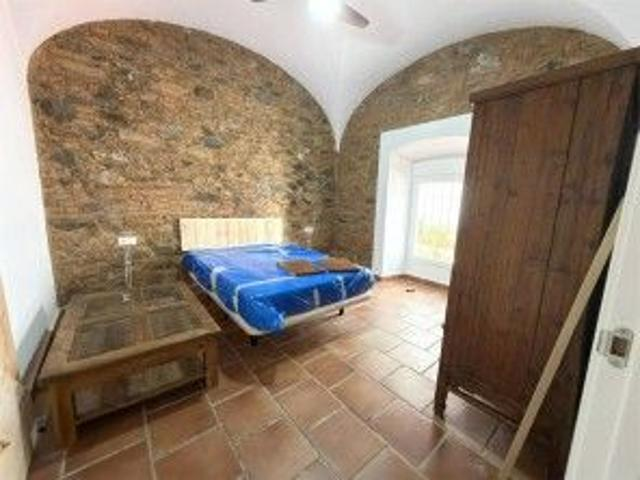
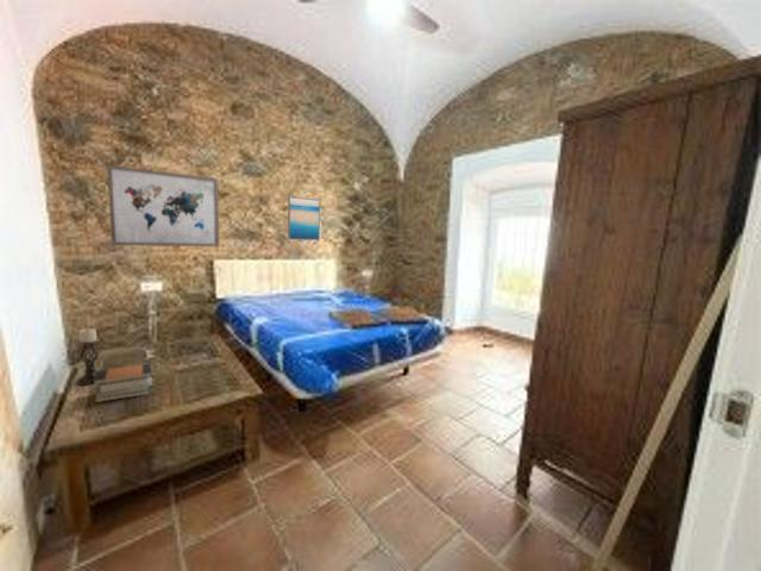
+ wall art (303, 219)
+ book stack (124, 382)
+ wall art (168, 209)
+ candle holder (89, 354)
